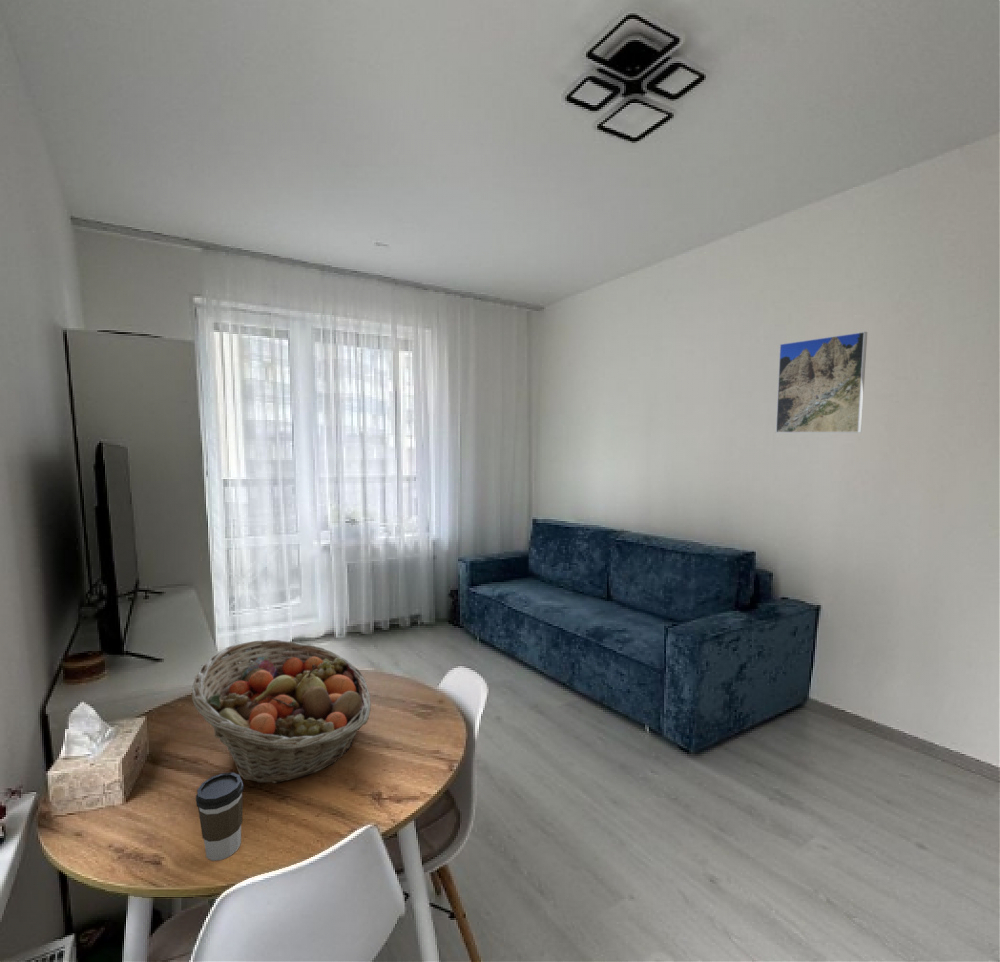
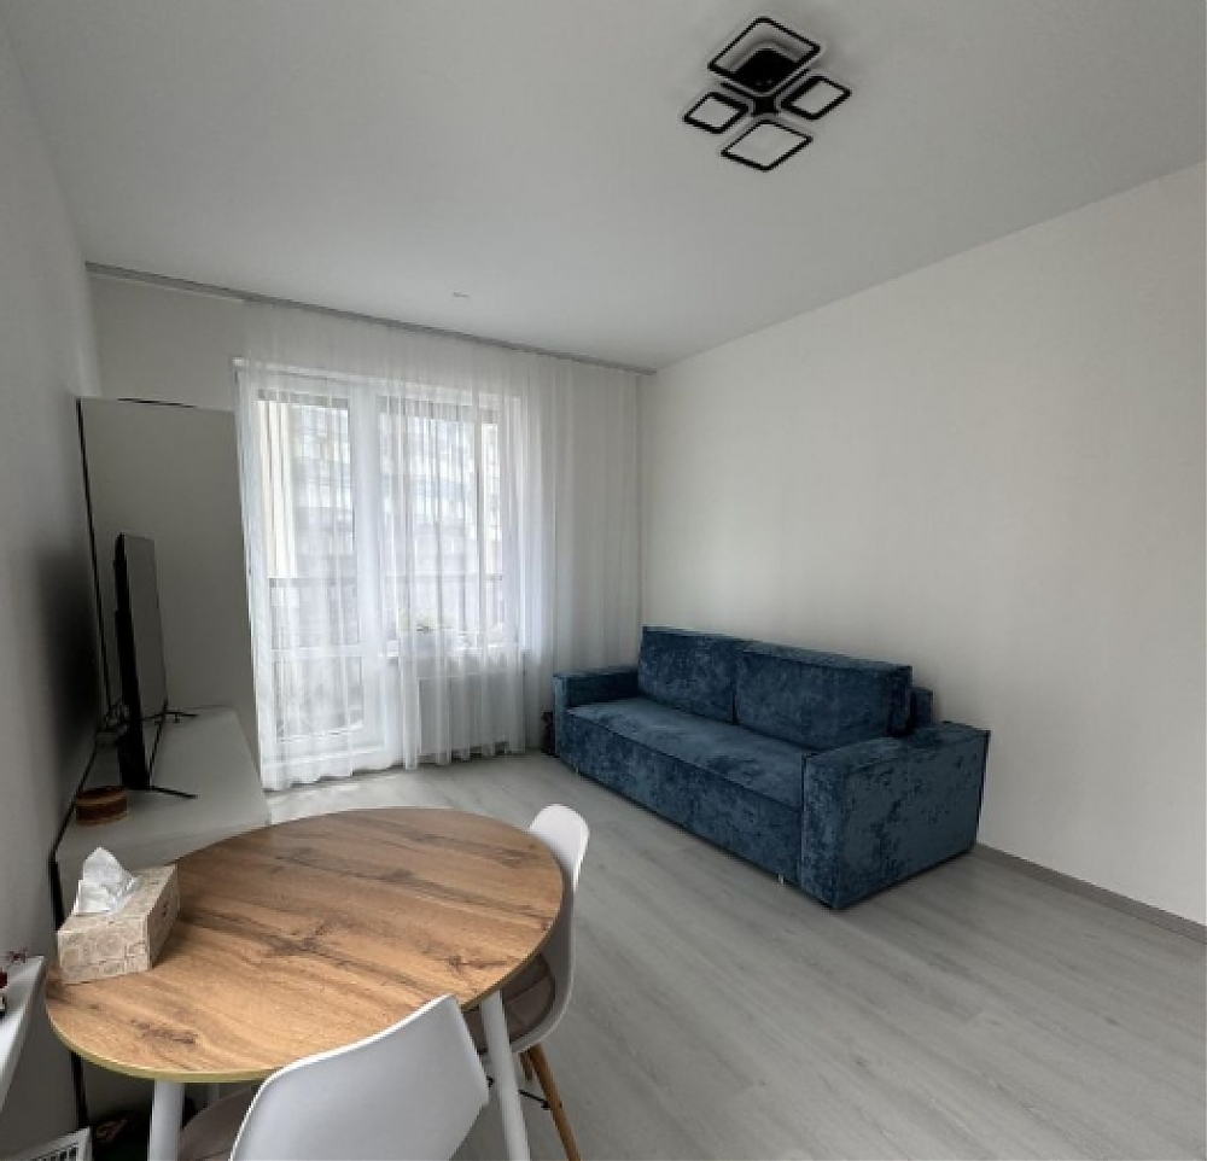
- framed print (818, 385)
- fruit basket (288, 699)
- coffee cup (221, 816)
